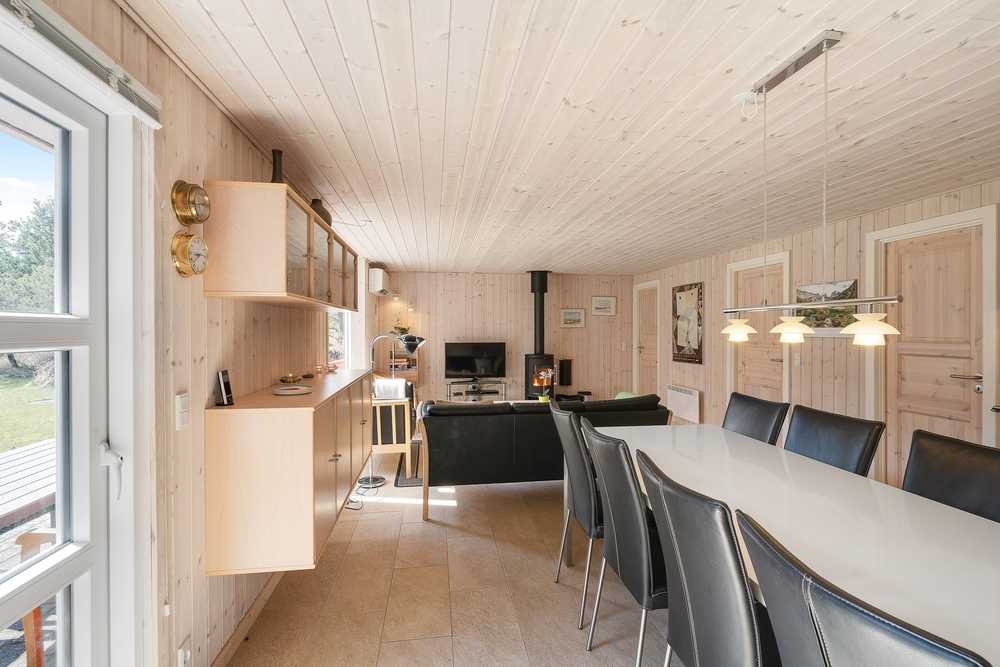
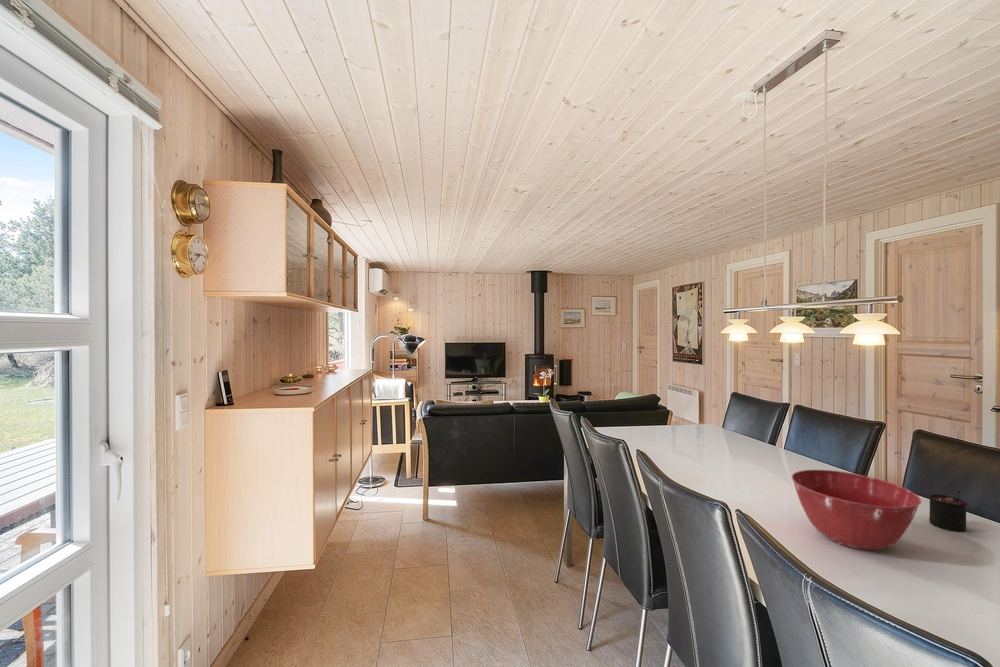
+ candle (947, 506)
+ mixing bowl (851, 512)
